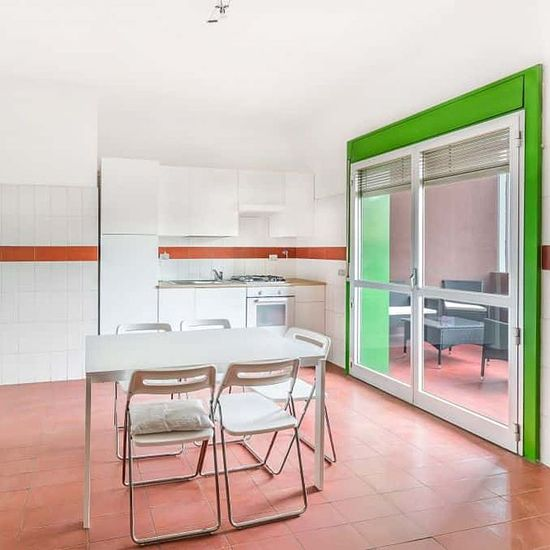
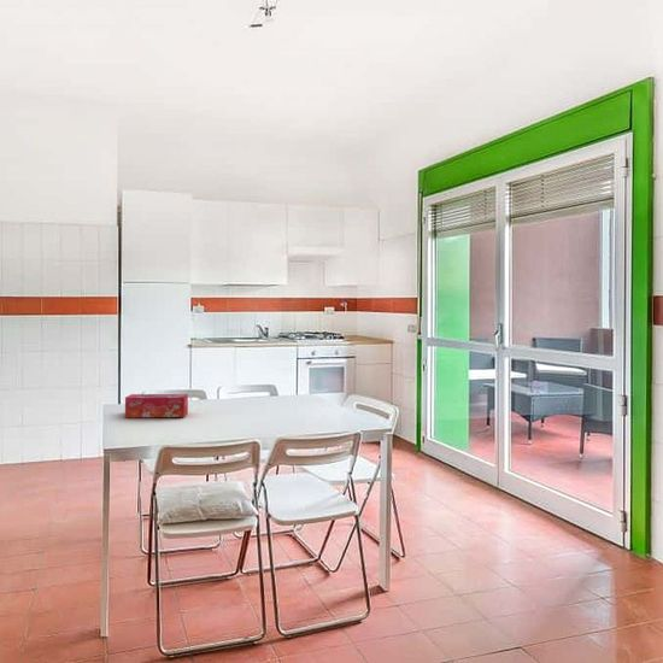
+ tissue box (157, 405)
